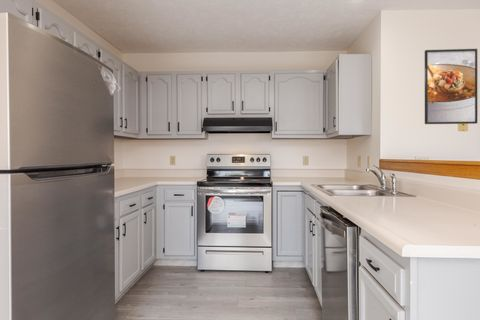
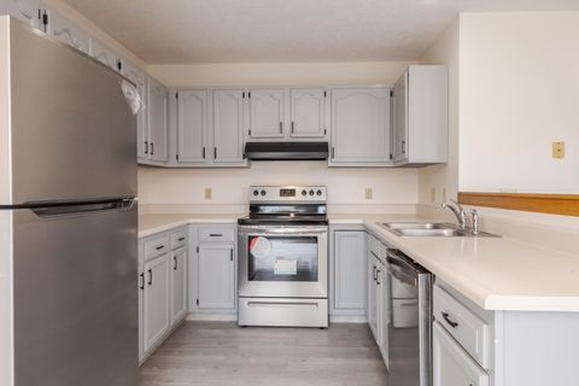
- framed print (450, 86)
